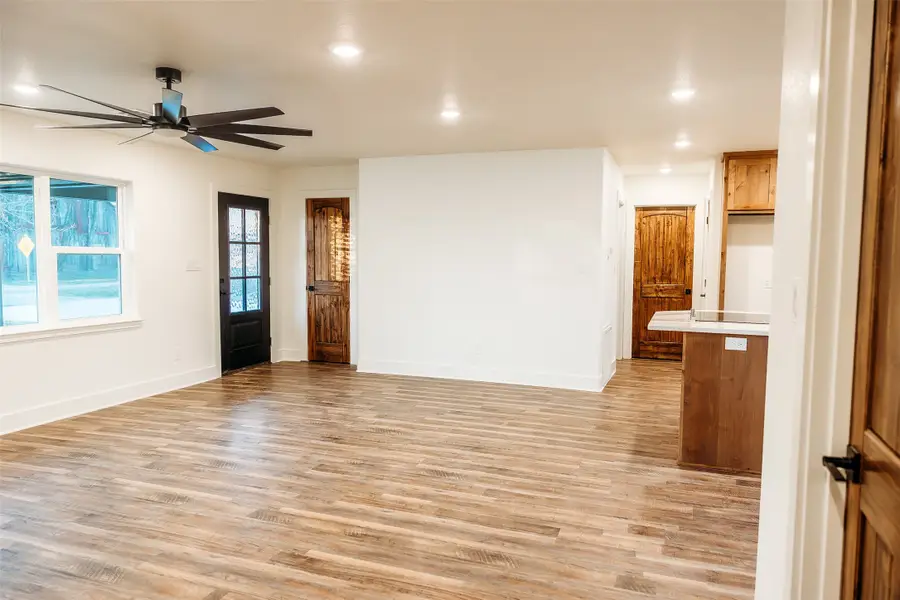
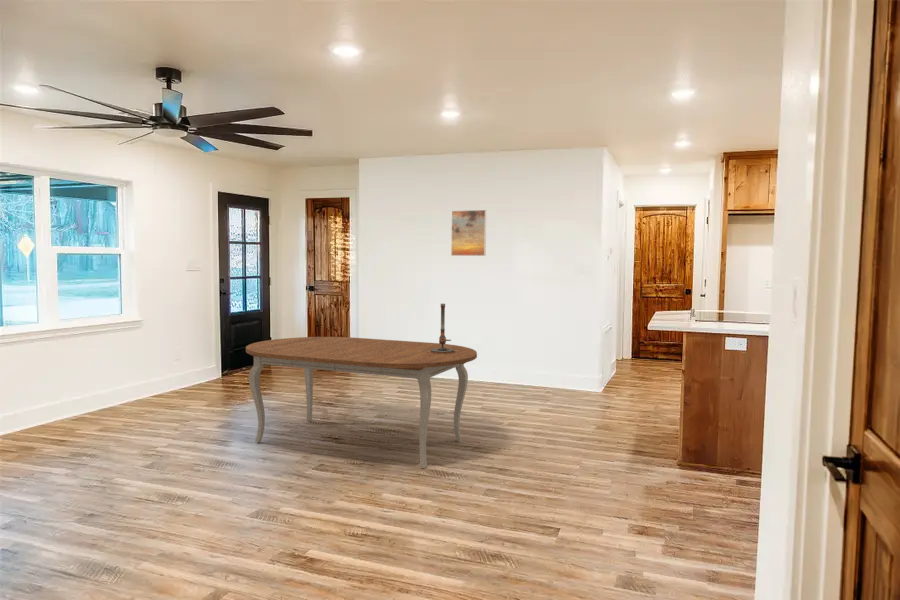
+ candlestick (442, 327)
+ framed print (468, 233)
+ dining table (363, 373)
